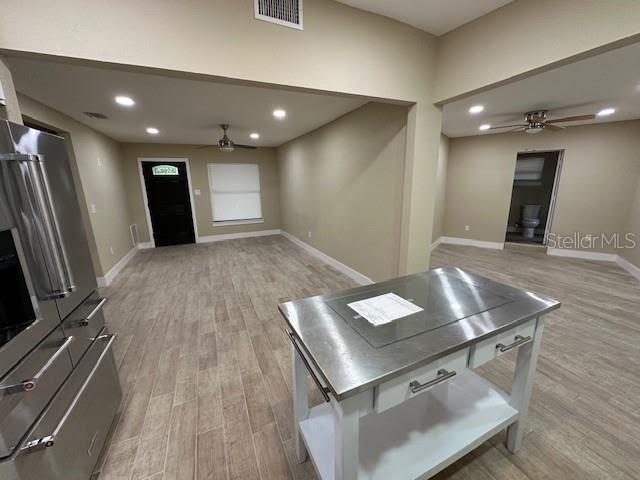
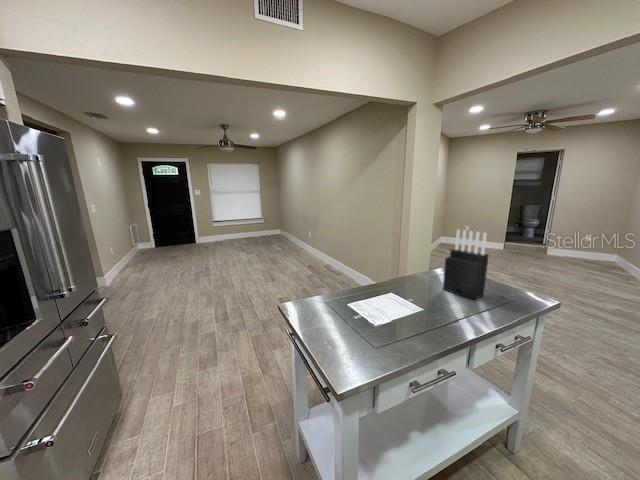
+ knife block (464, 263)
